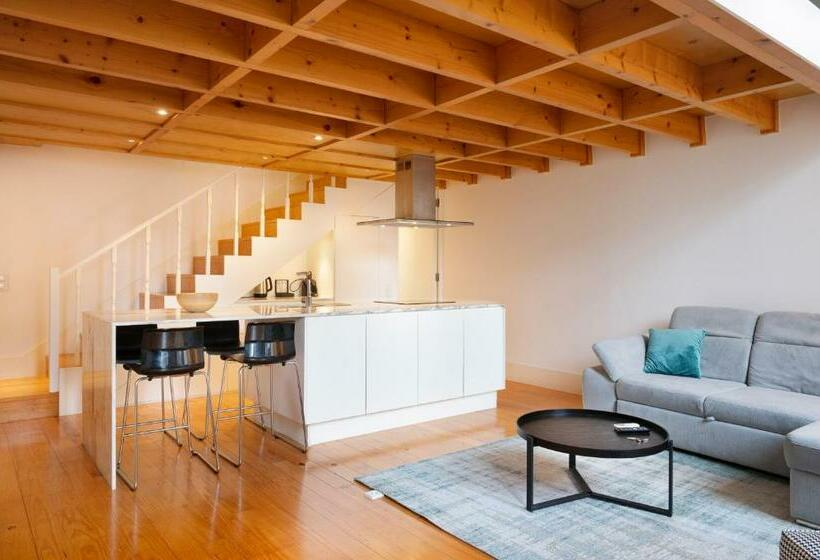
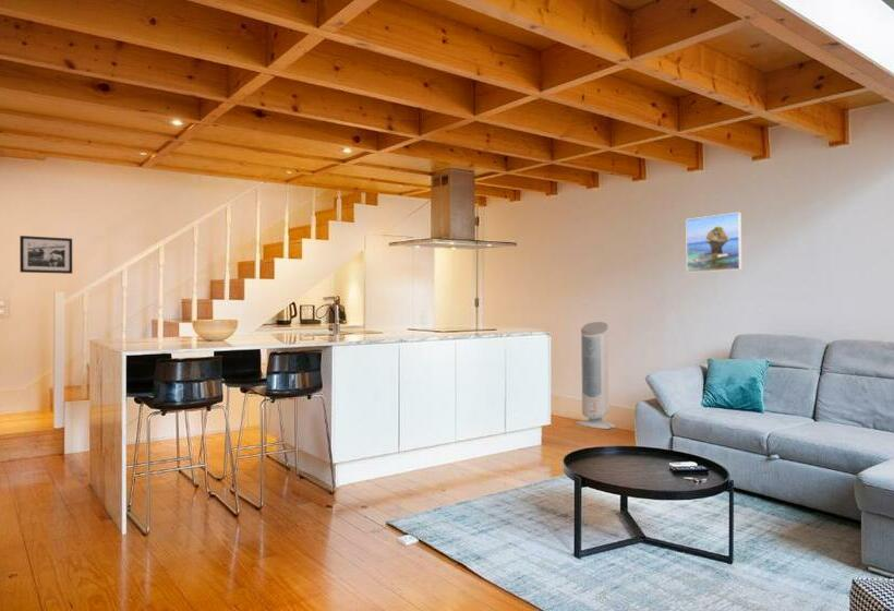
+ air purifier (594, 373)
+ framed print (712, 243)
+ picture frame (46, 254)
